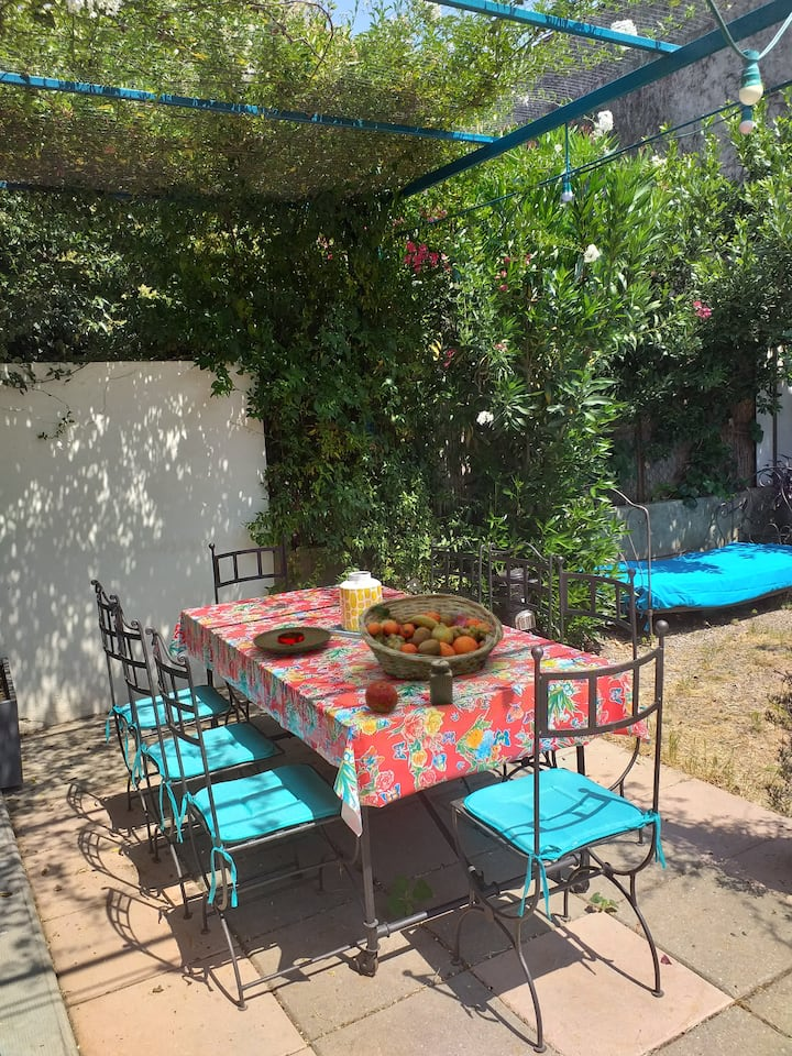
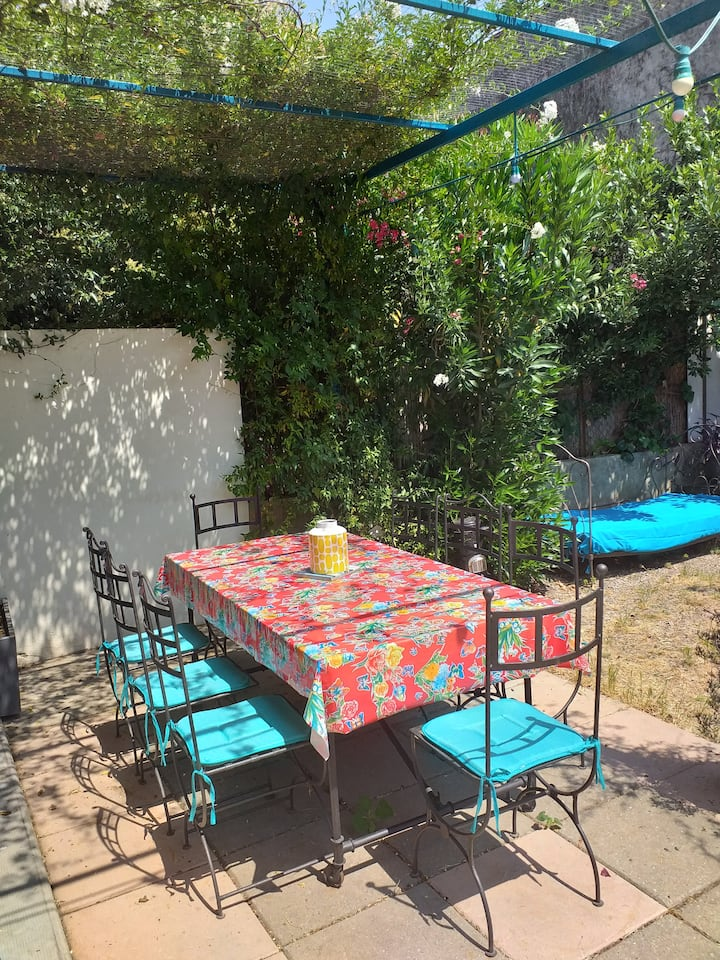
- plate (293, 641)
- salt shaker (440, 681)
- fruit basket (430, 636)
- apple (381, 695)
